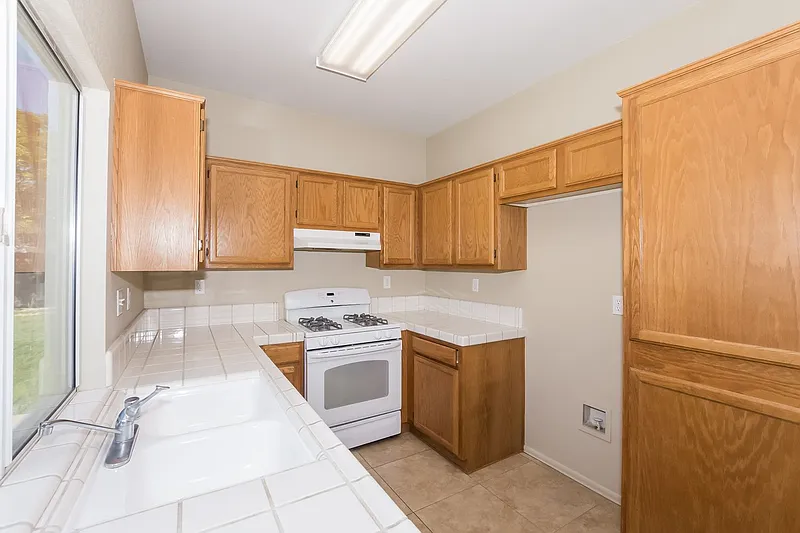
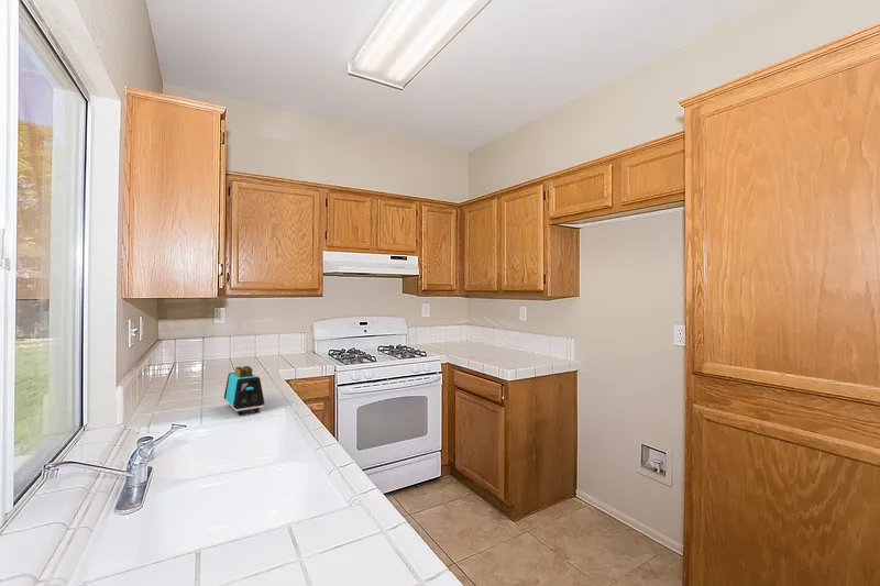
+ toaster (243, 387)
